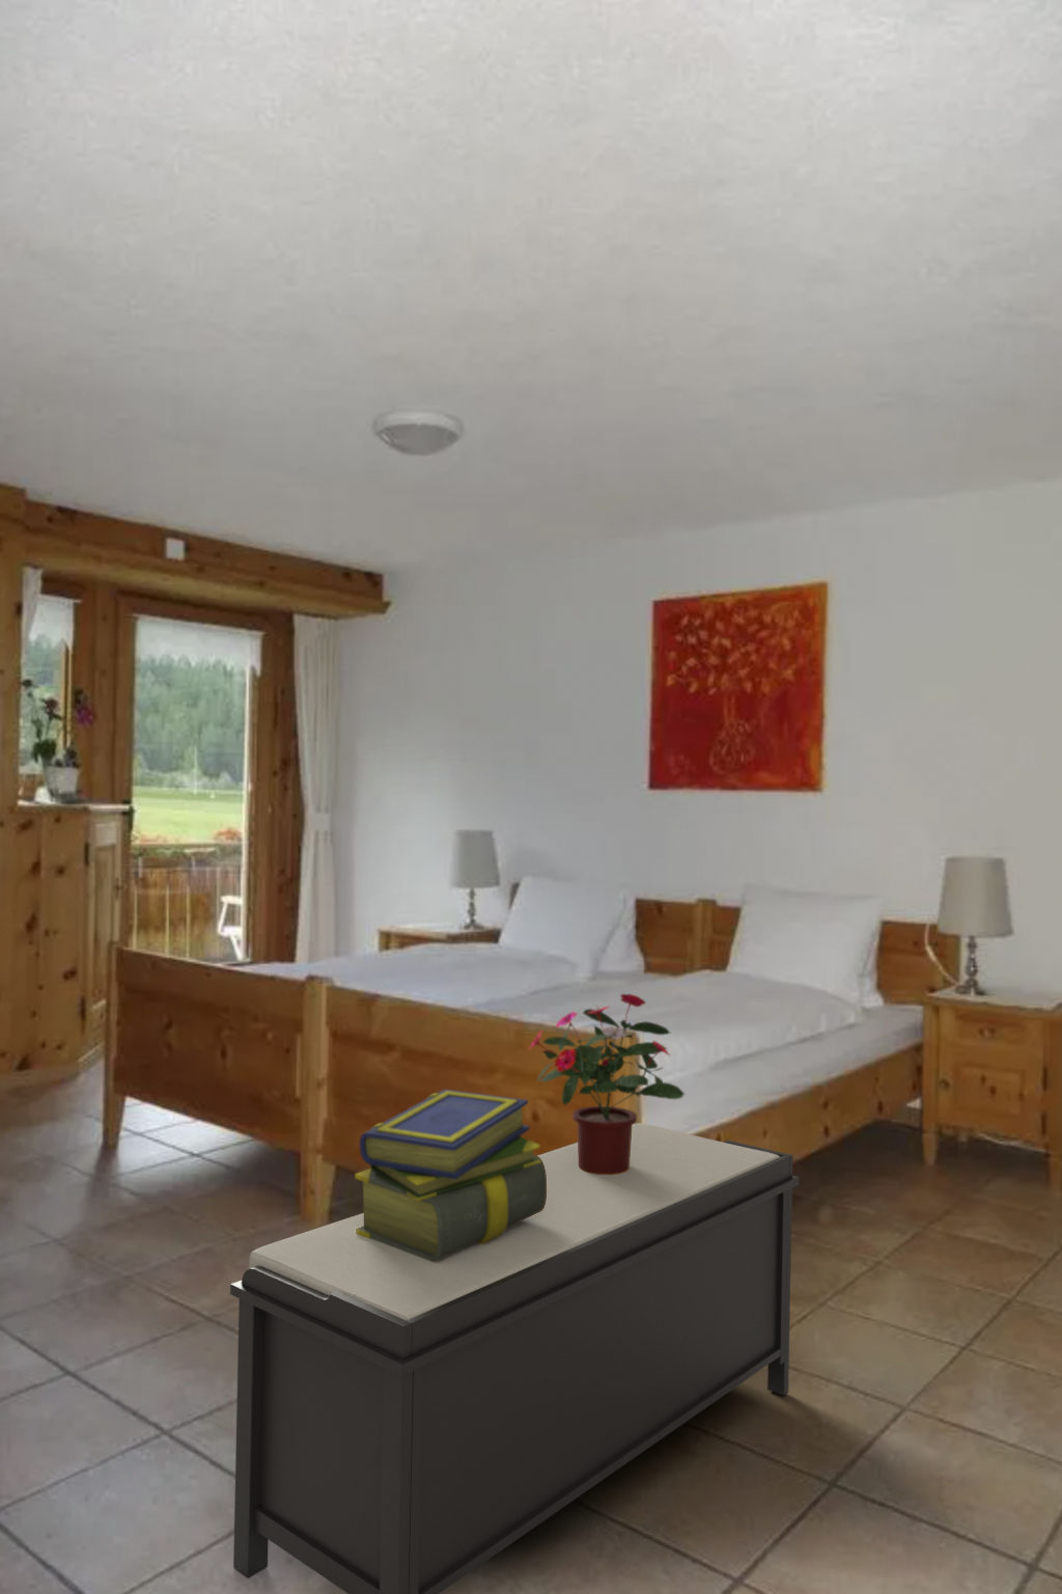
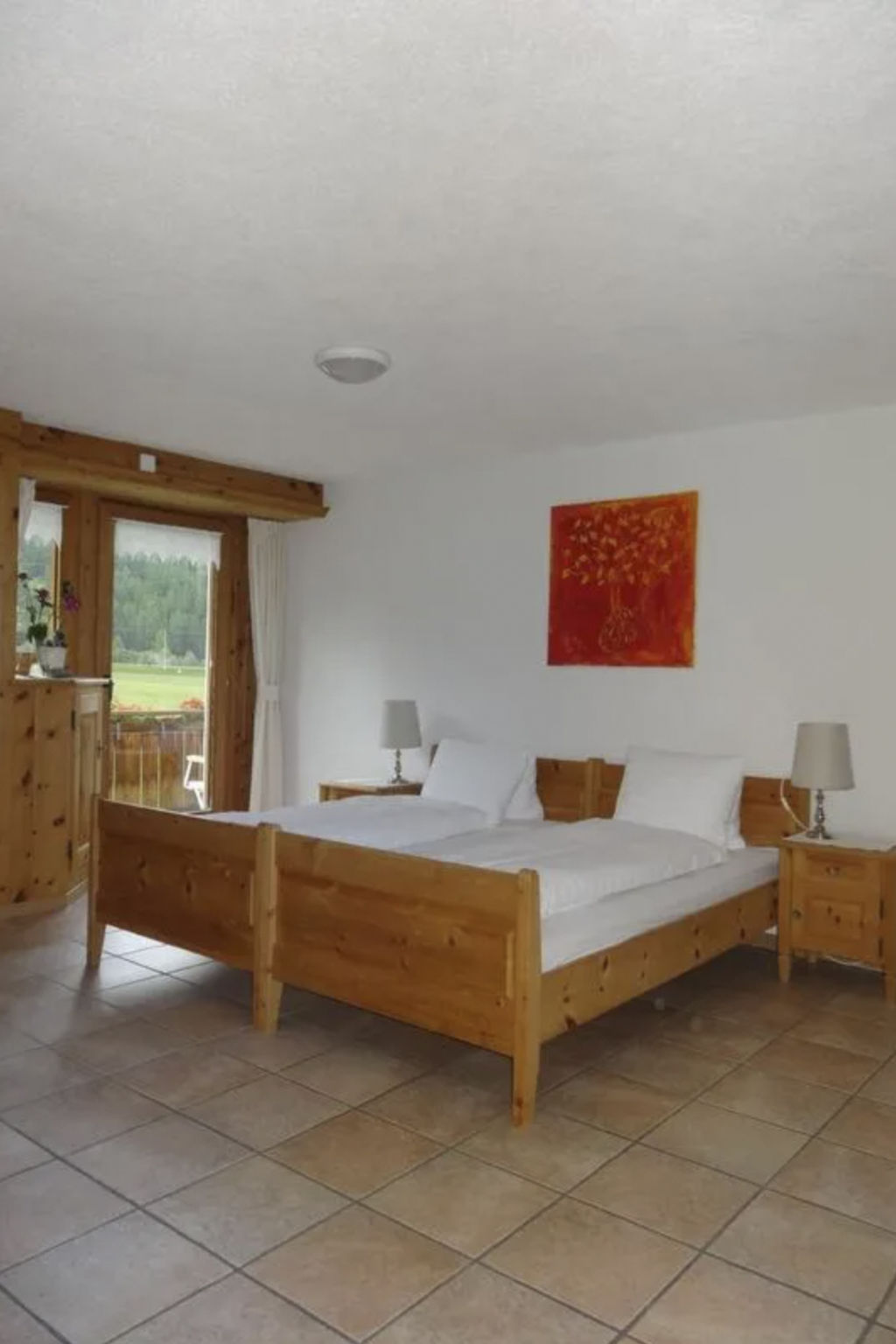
- potted flower (615, 1084)
- stack of books (453, 1167)
- bench (552, 1333)
